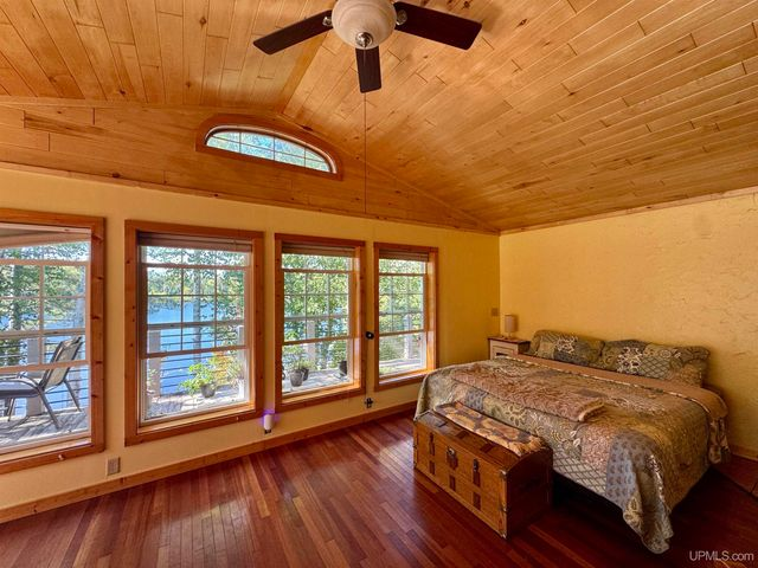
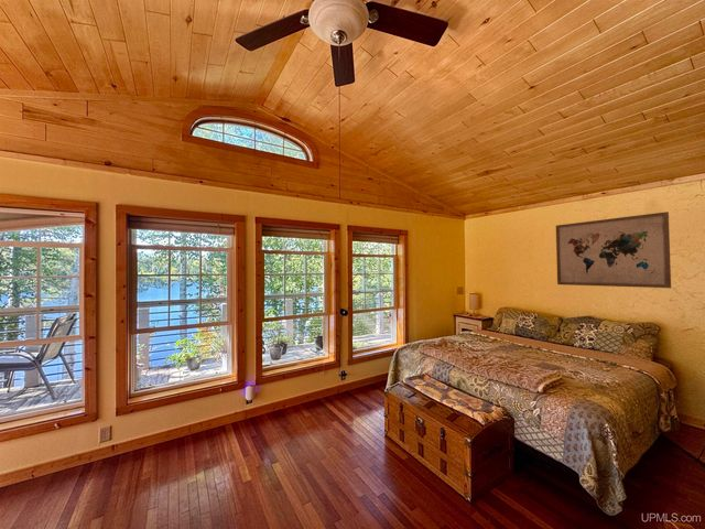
+ wall art (606, 252)
